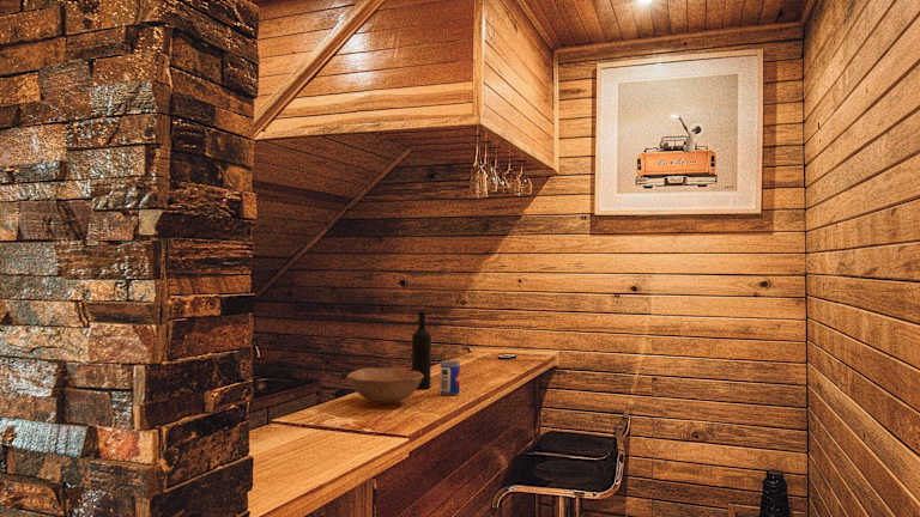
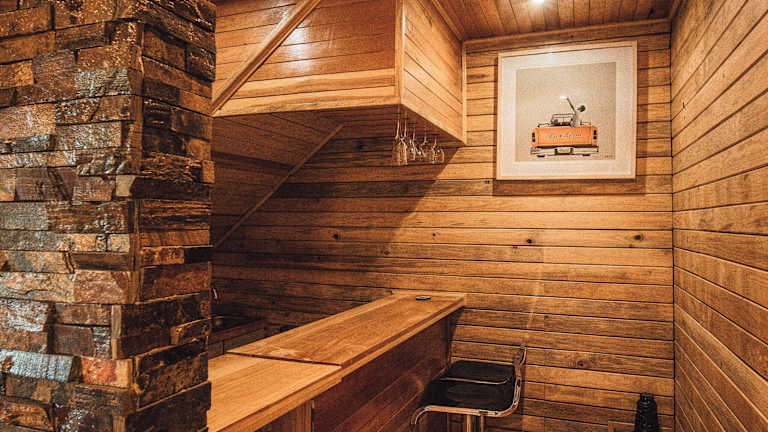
- beer can (449, 377)
- wine bottle (420, 349)
- bowl (385, 388)
